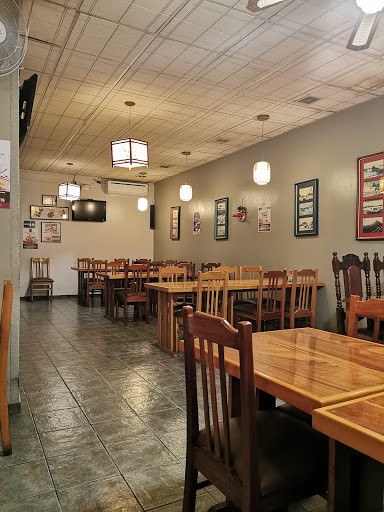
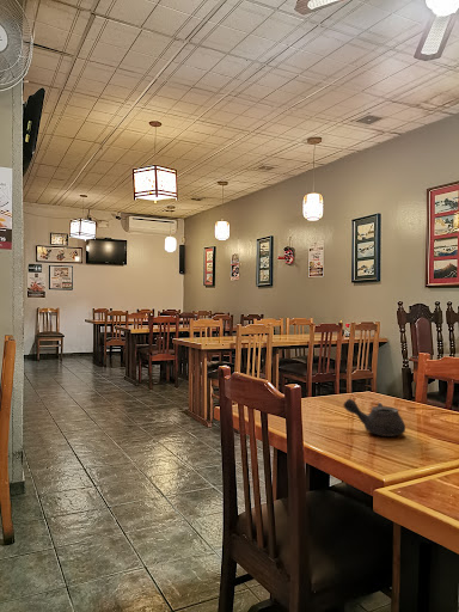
+ teapot (373, 415)
